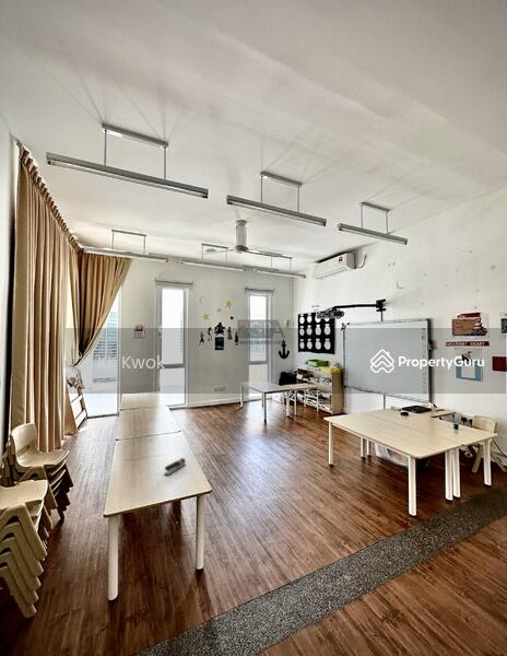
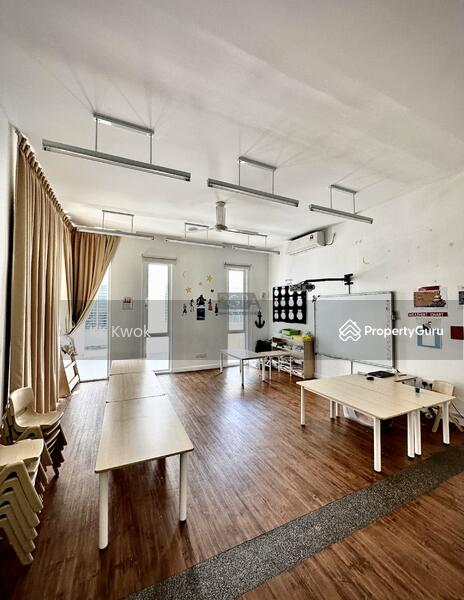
- stapler (175, 465)
